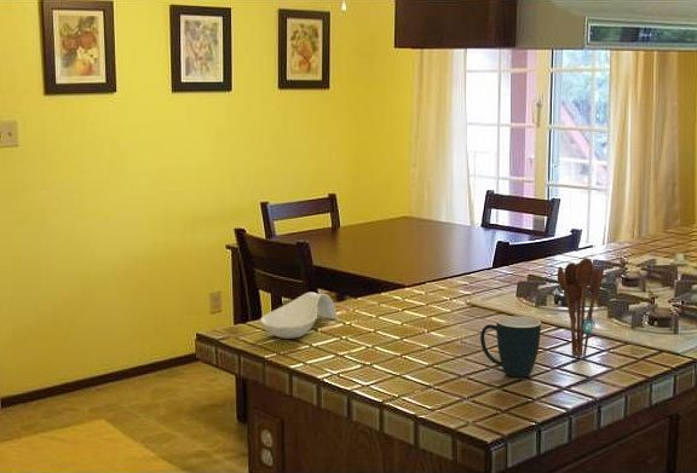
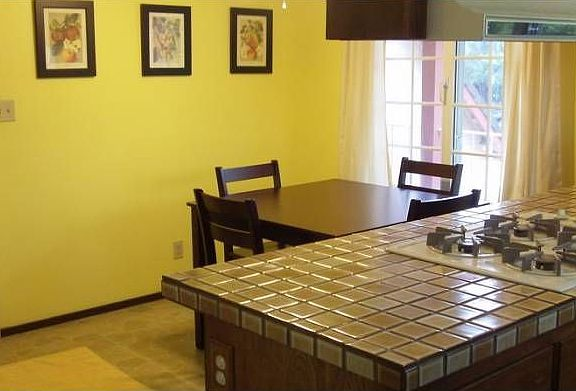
- spoon rest (301, 313)
- utensil holder (580, 306)
- mug (509, 346)
